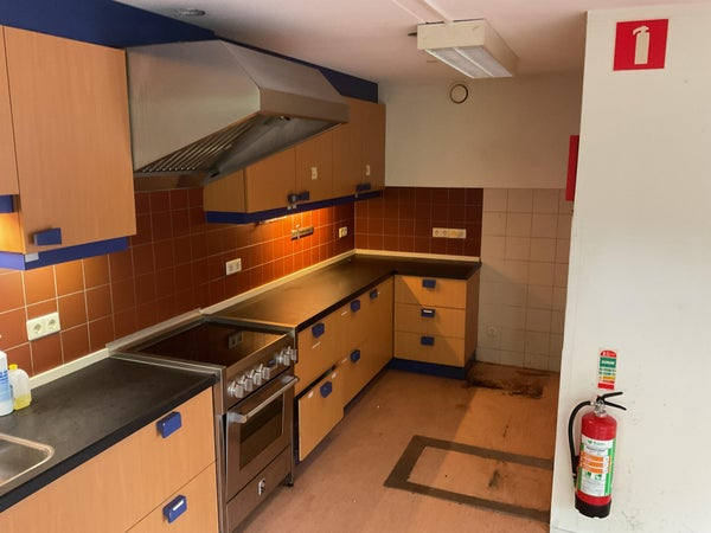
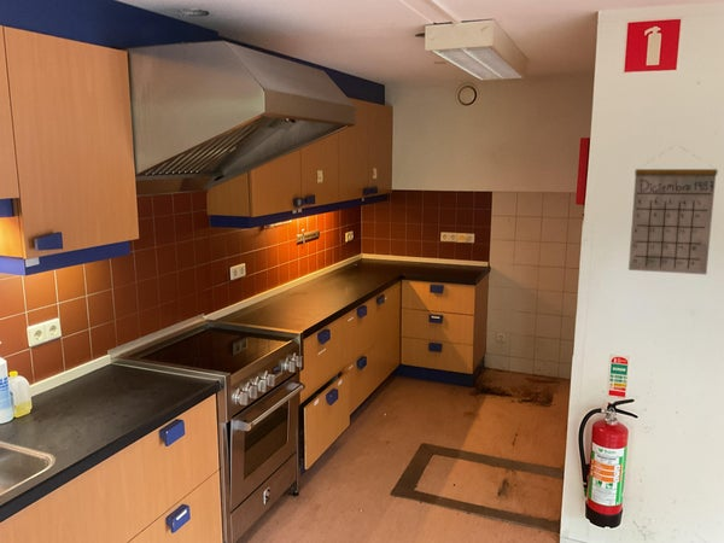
+ calendar (672, 209)
